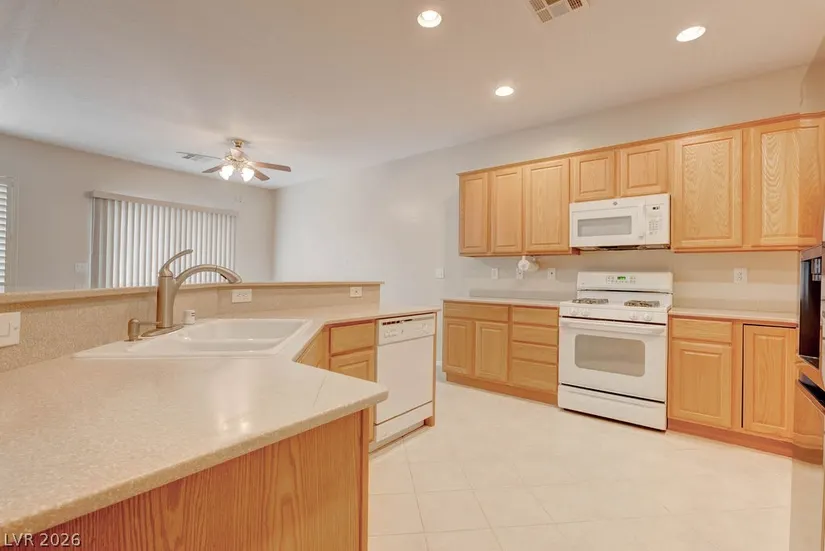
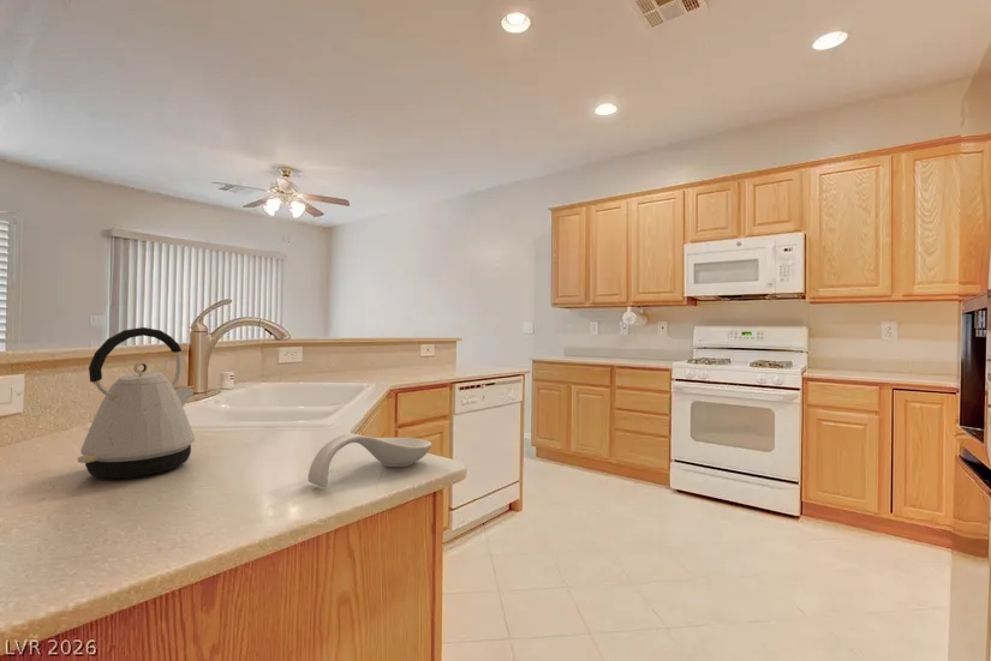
+ spoon rest (375, 450)
+ kettle (144, 397)
